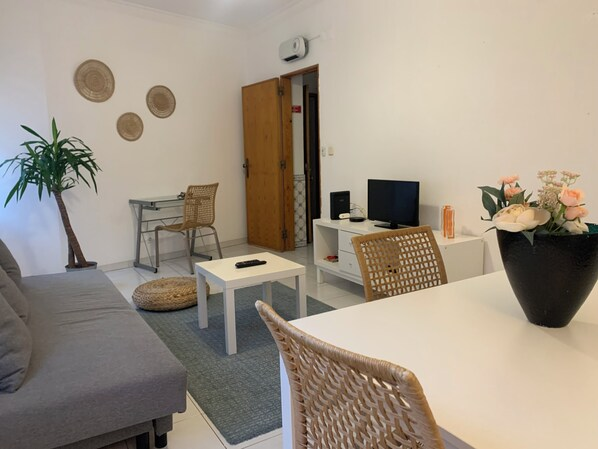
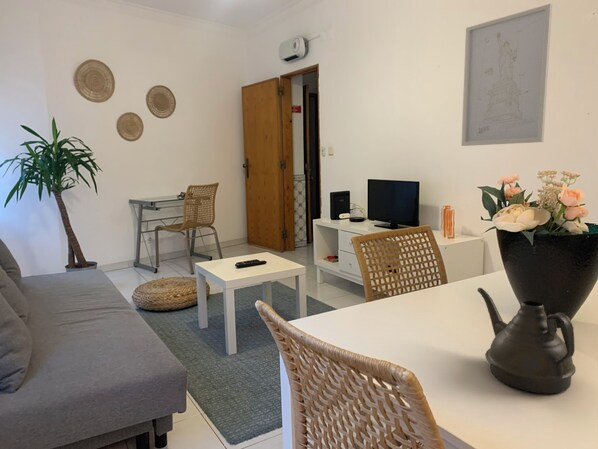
+ wall art (502, 81)
+ teapot (519, 333)
